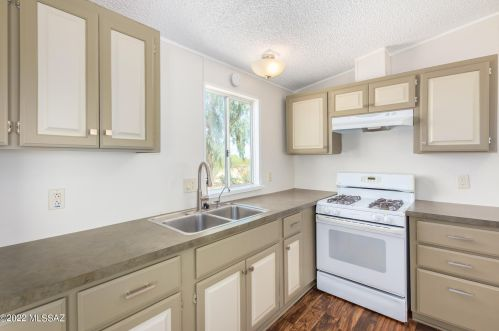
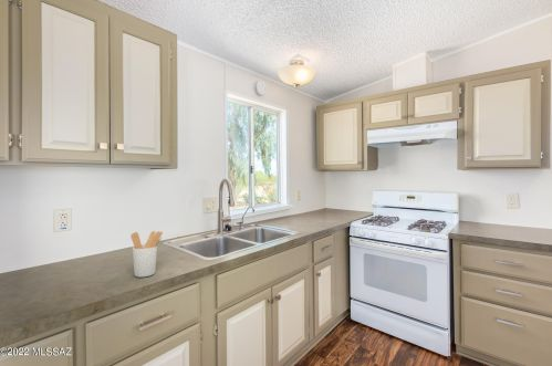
+ utensil holder (148, 251)
